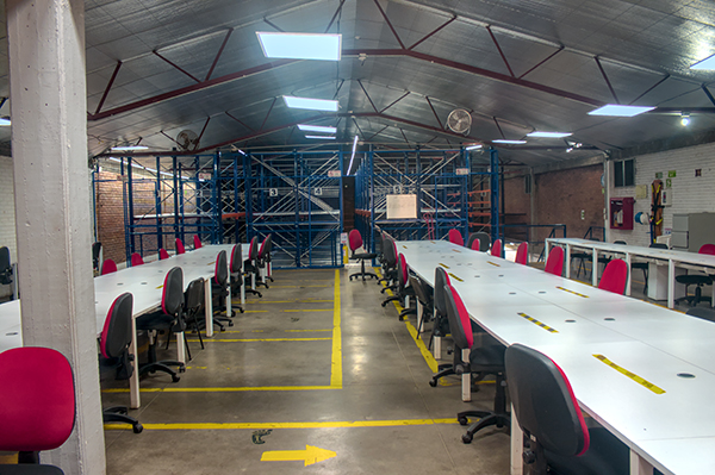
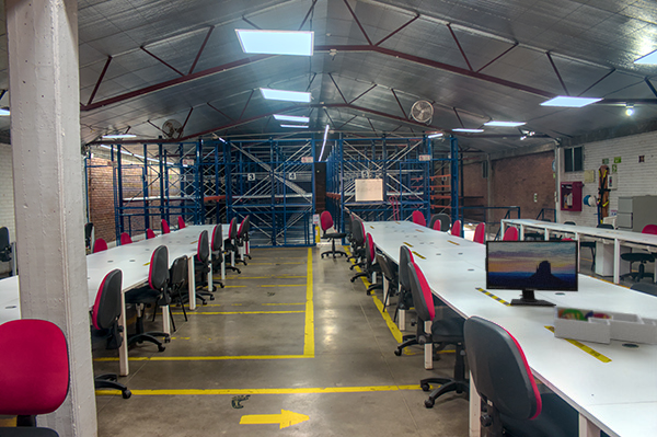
+ computer monitor (529, 271)
+ desk organizer (607, 326)
